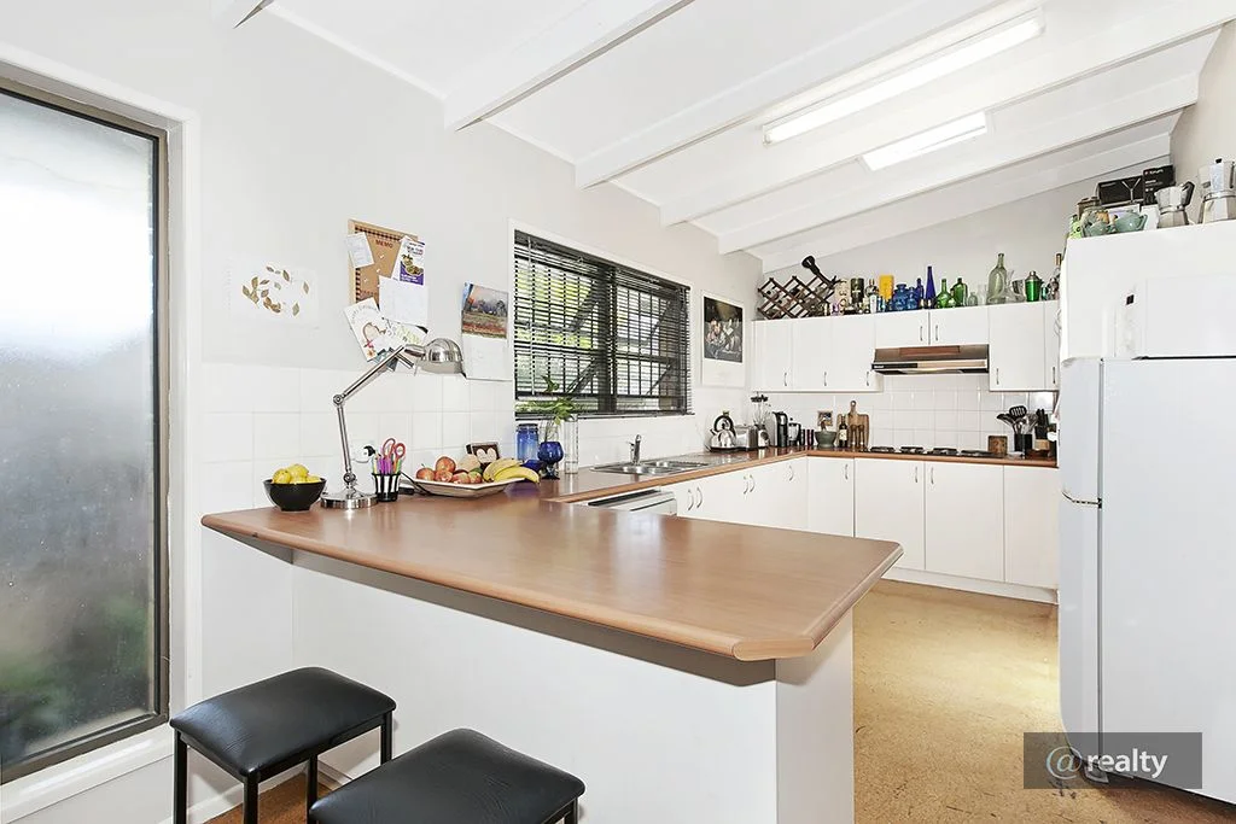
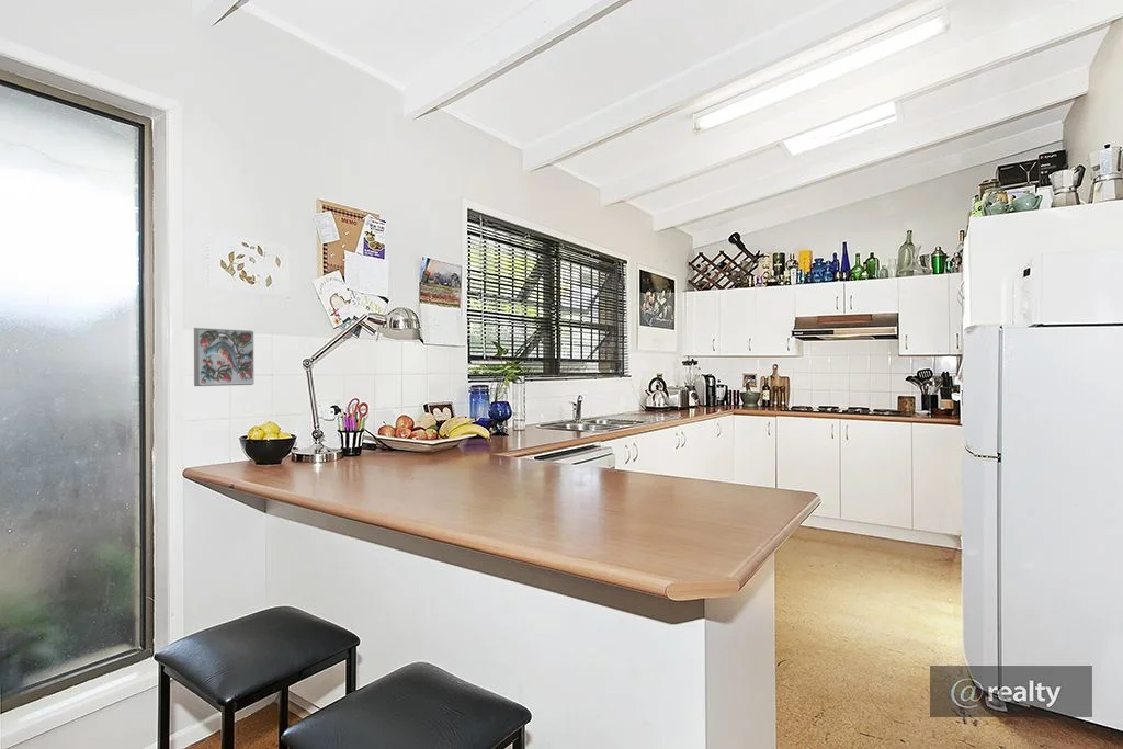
+ decorative tile (225, 356)
